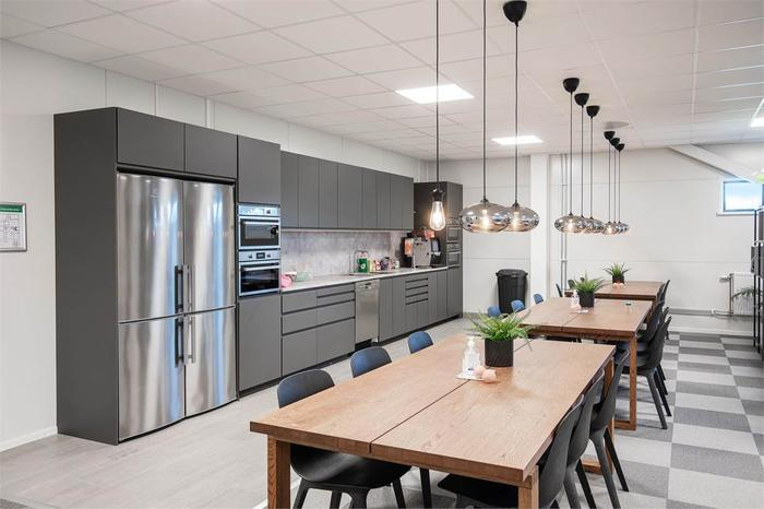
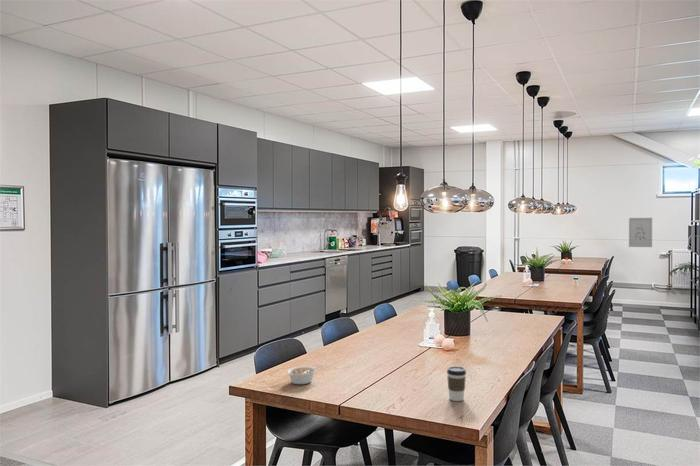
+ coffee cup (456, 383)
+ wall art (640, 232)
+ legume (302, 374)
